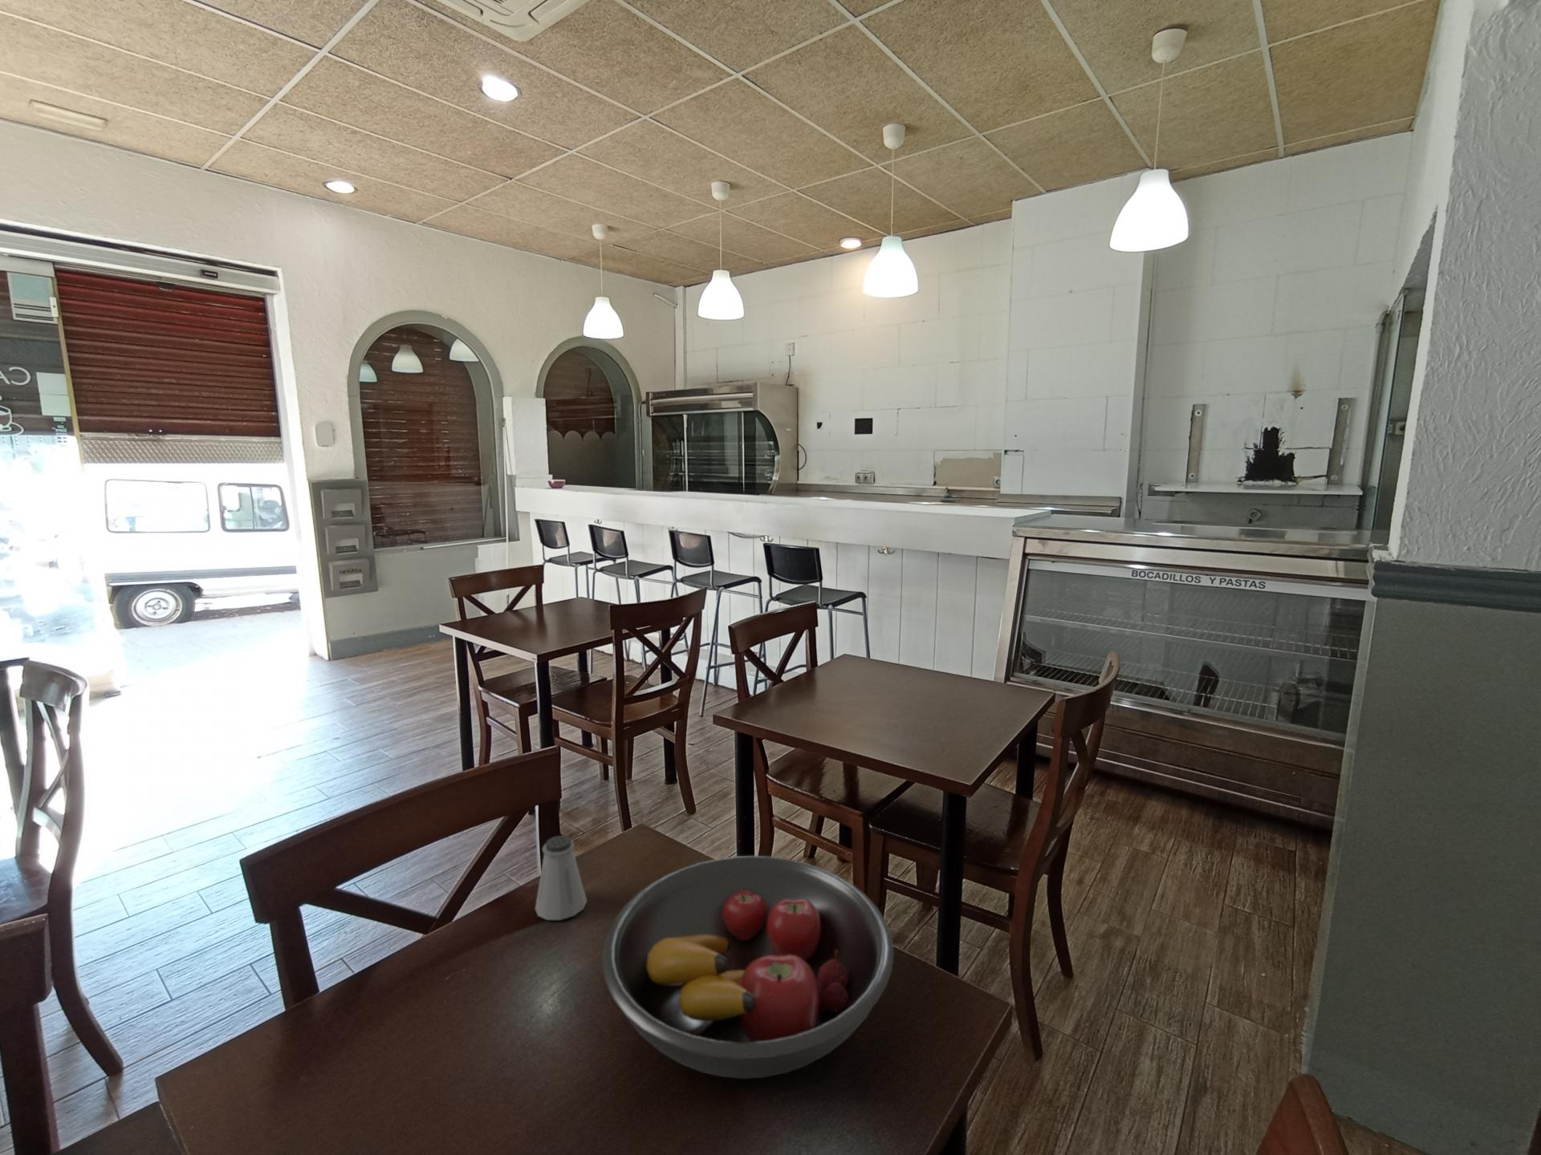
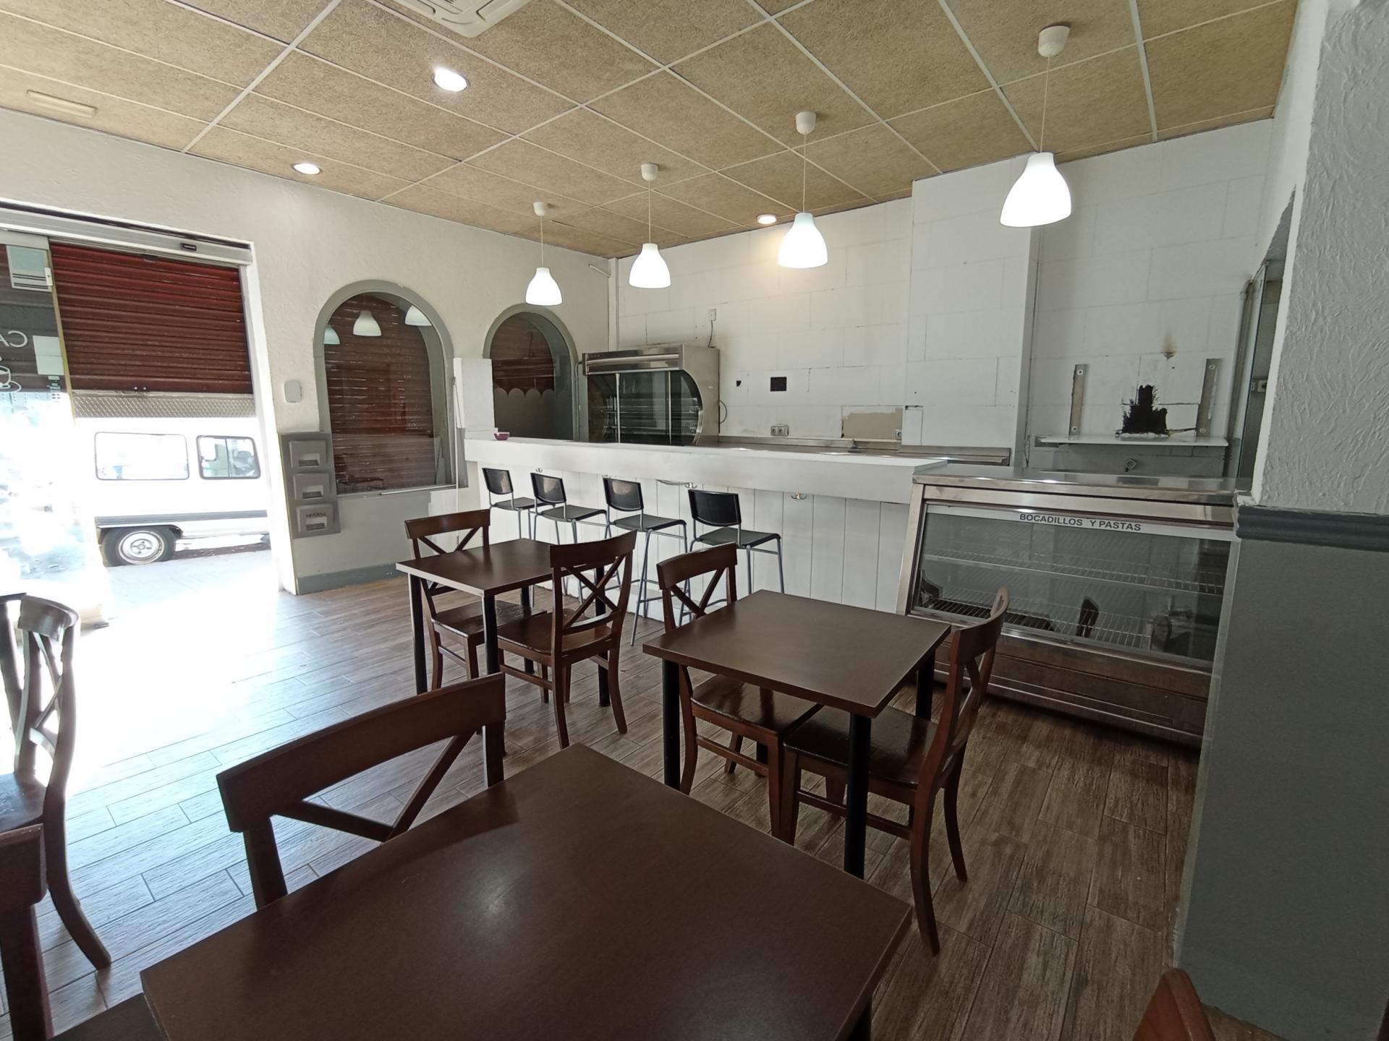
- saltshaker (559, 874)
- fruit bowl (749, 960)
